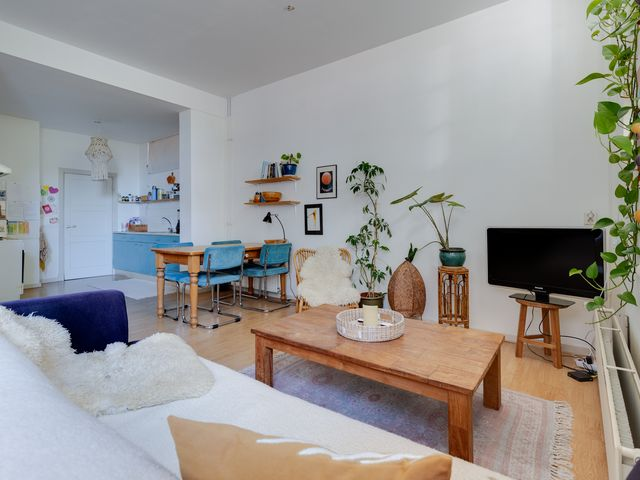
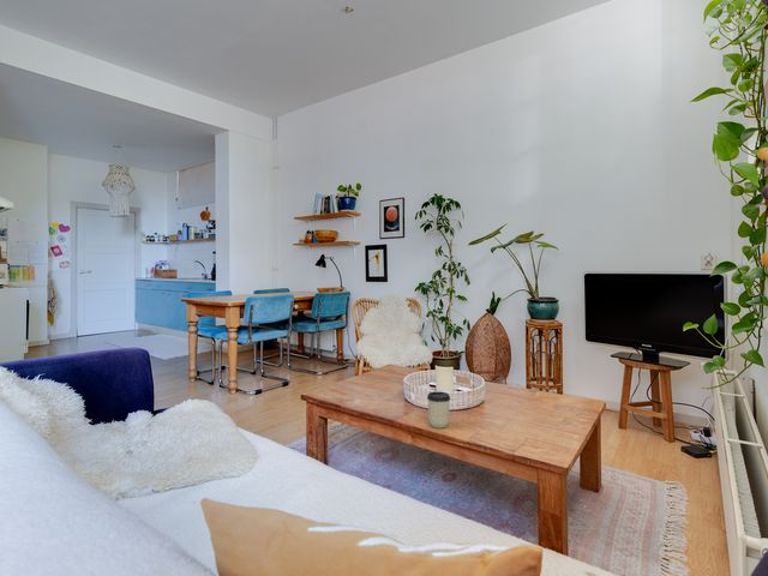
+ cup (438, 409)
